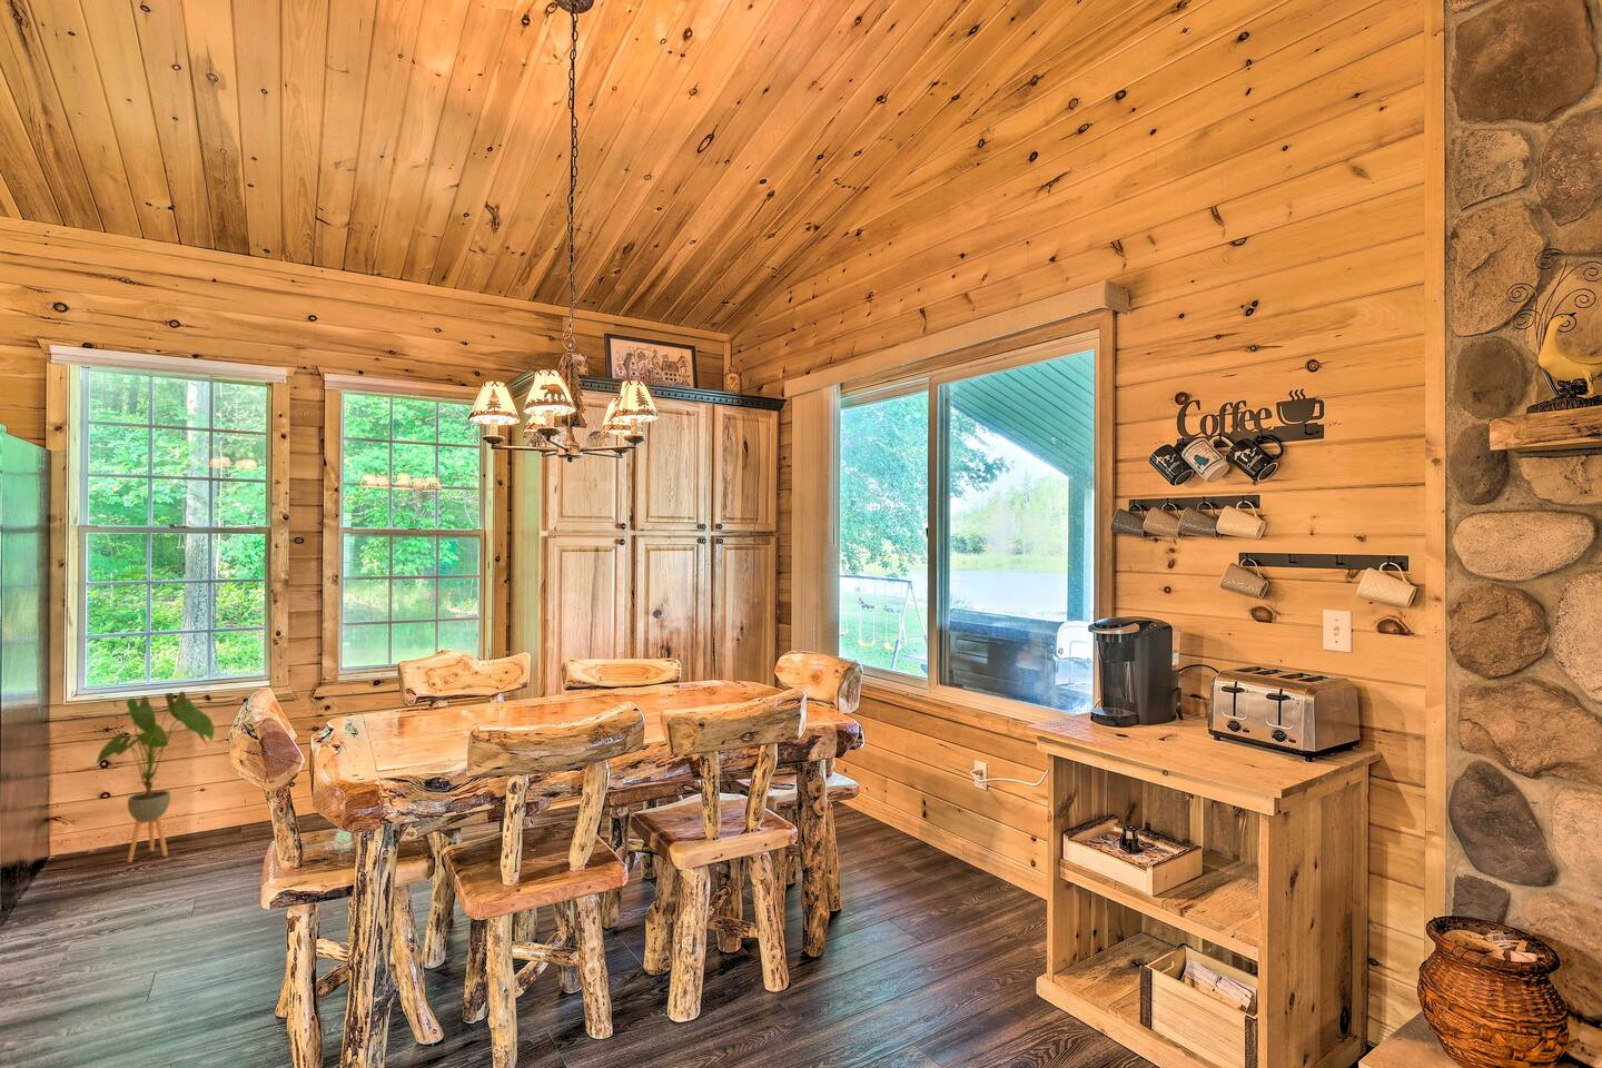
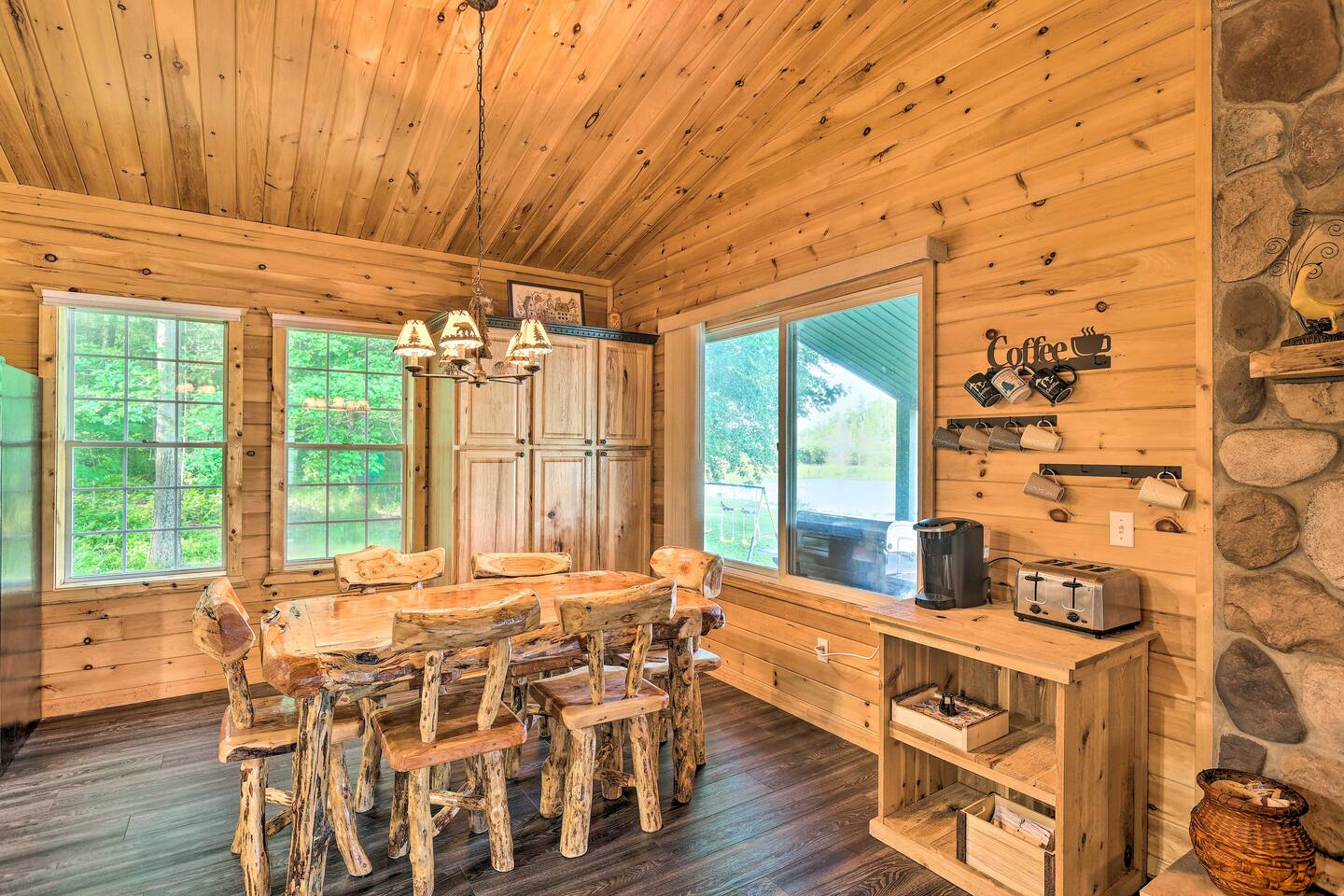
- house plant (156, 774)
